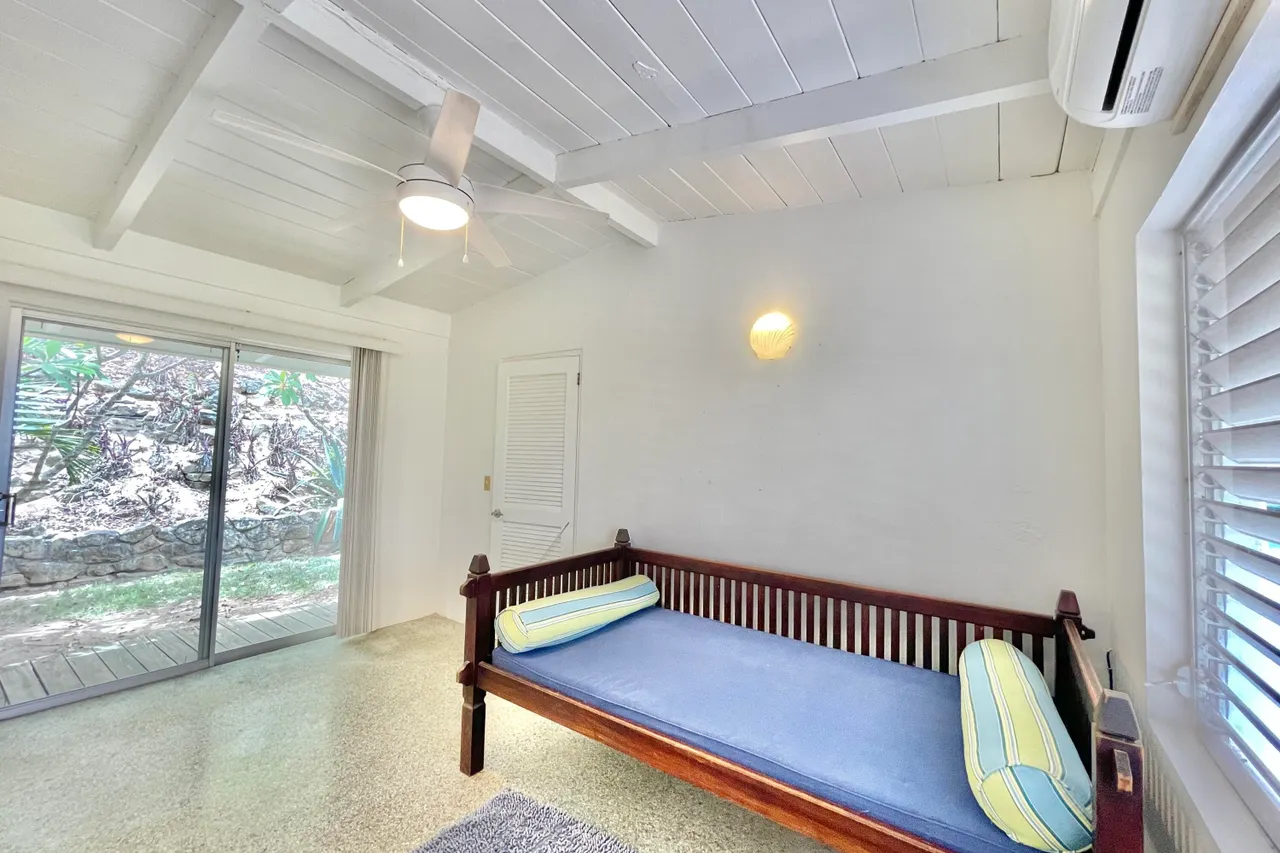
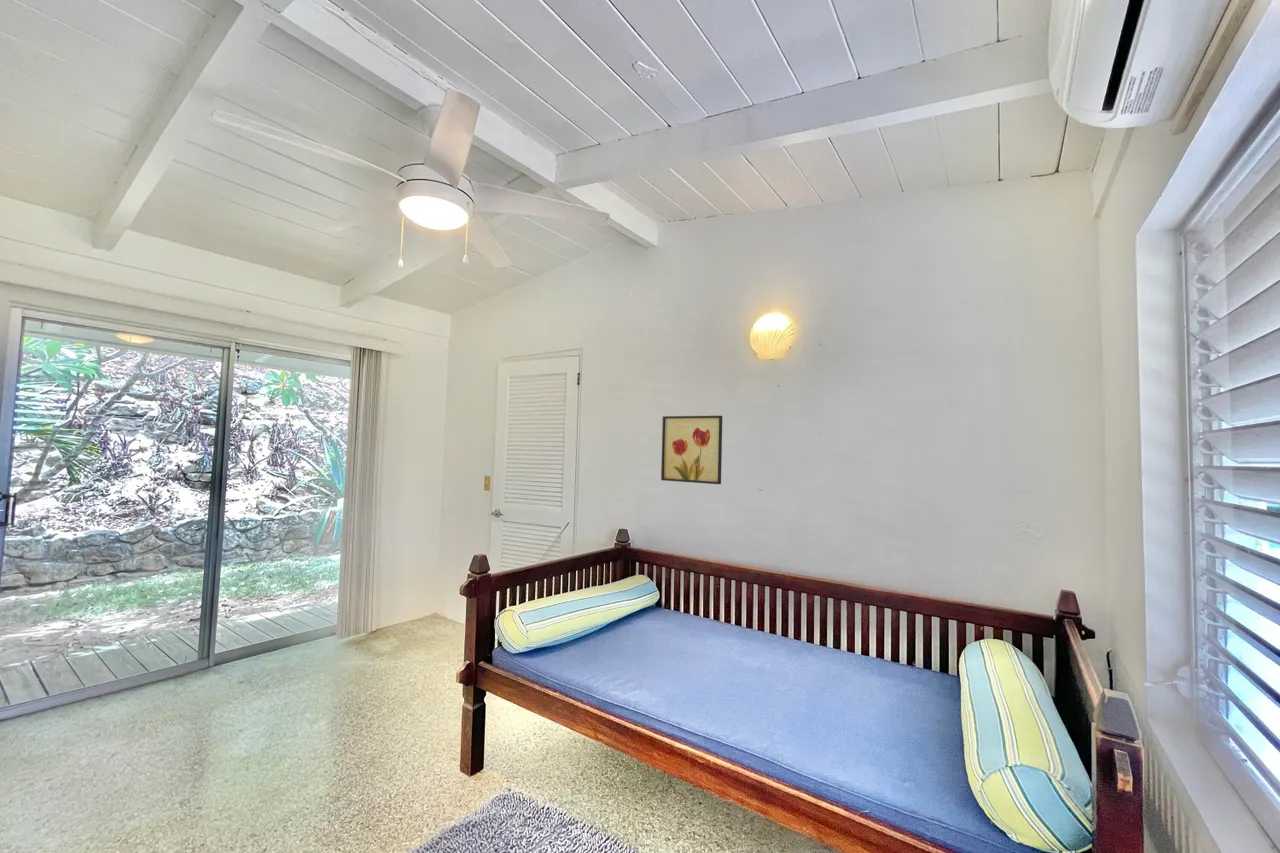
+ wall art (691, 449)
